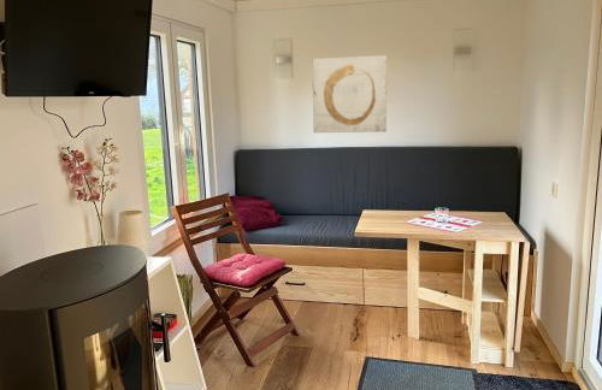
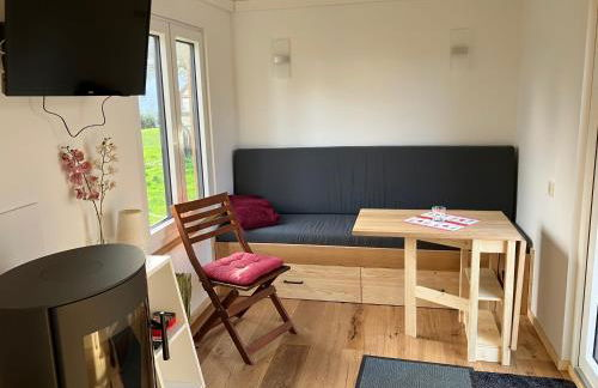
- wall art (349, 95)
